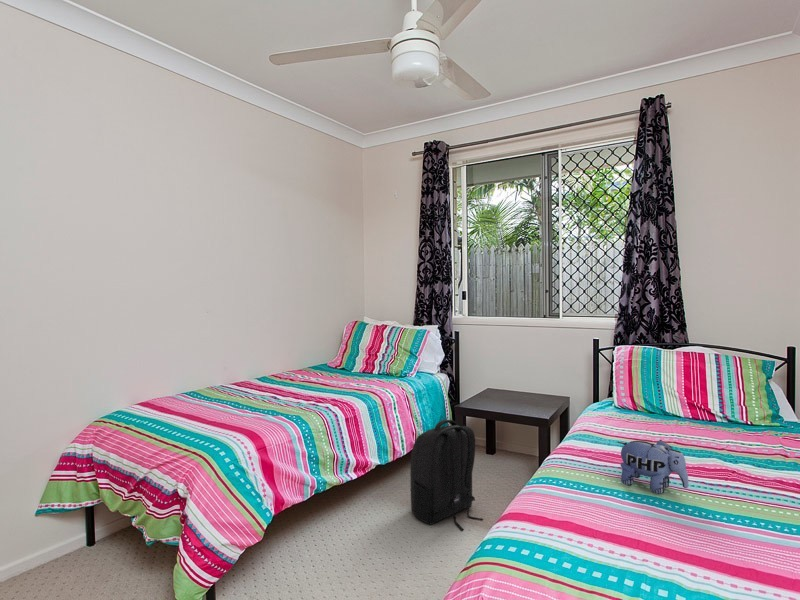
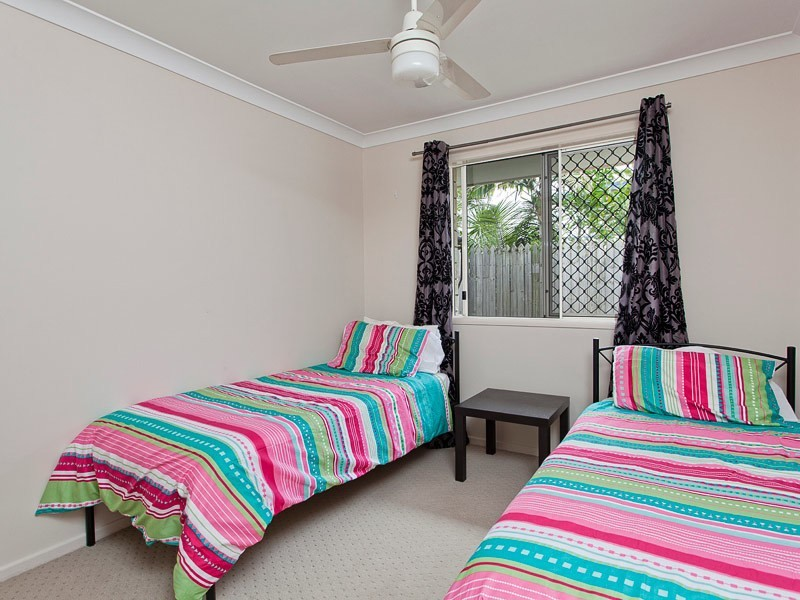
- backpack (448, 467)
- plush toy (651, 464)
